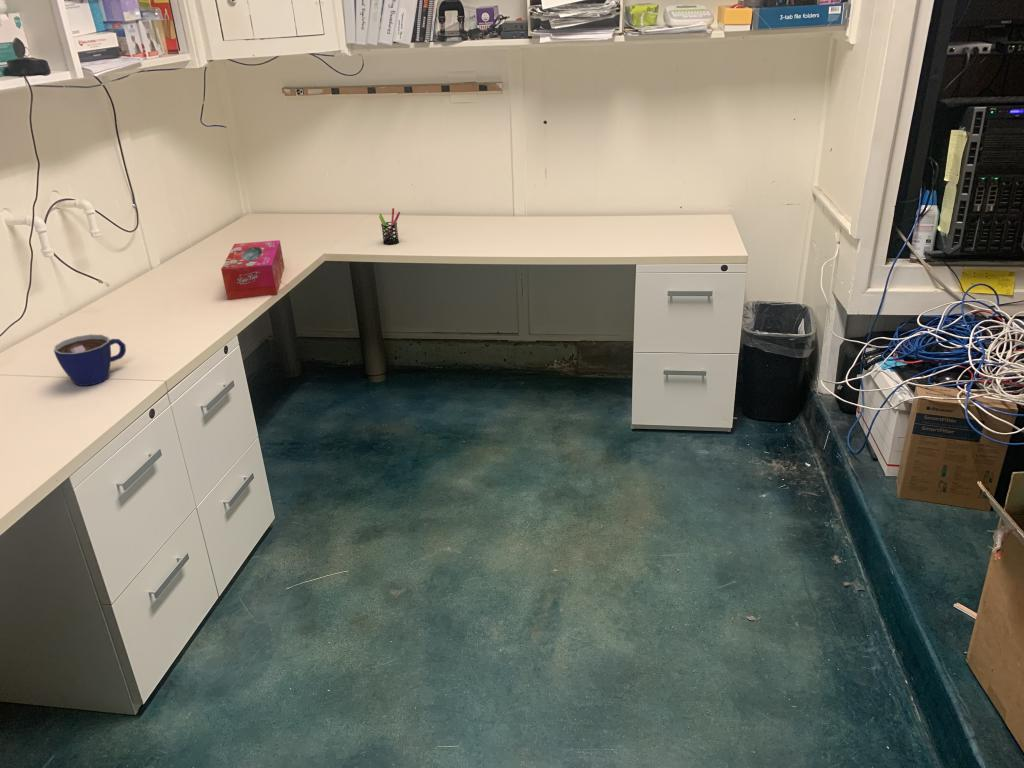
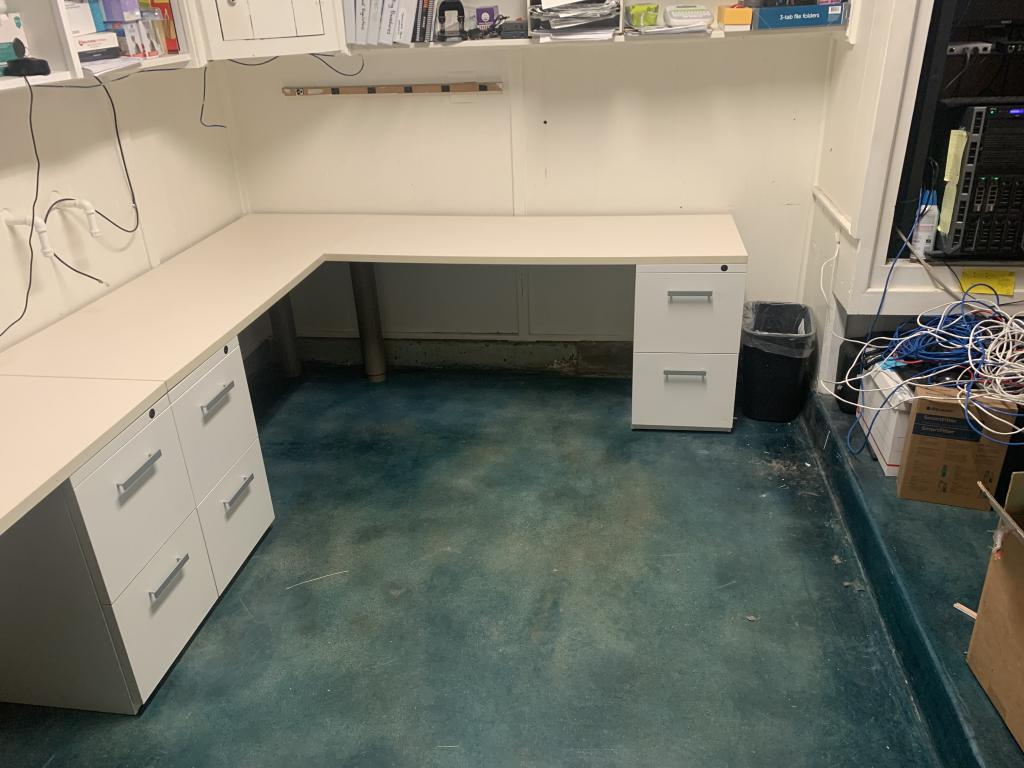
- tissue box (254, 268)
- cup (95, 358)
- pen holder (388, 226)
